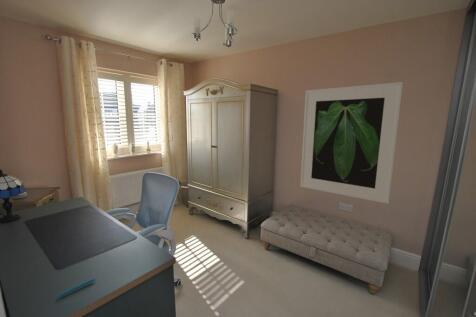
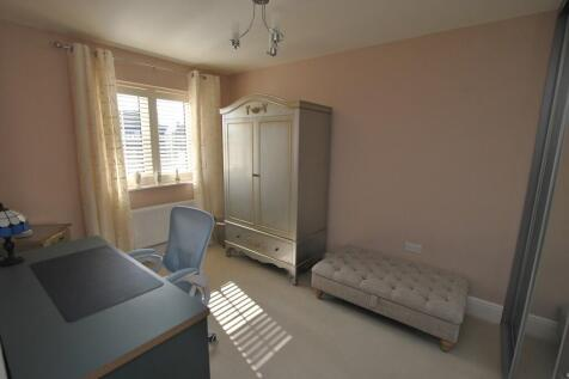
- pen (76, 287)
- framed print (344, 142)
